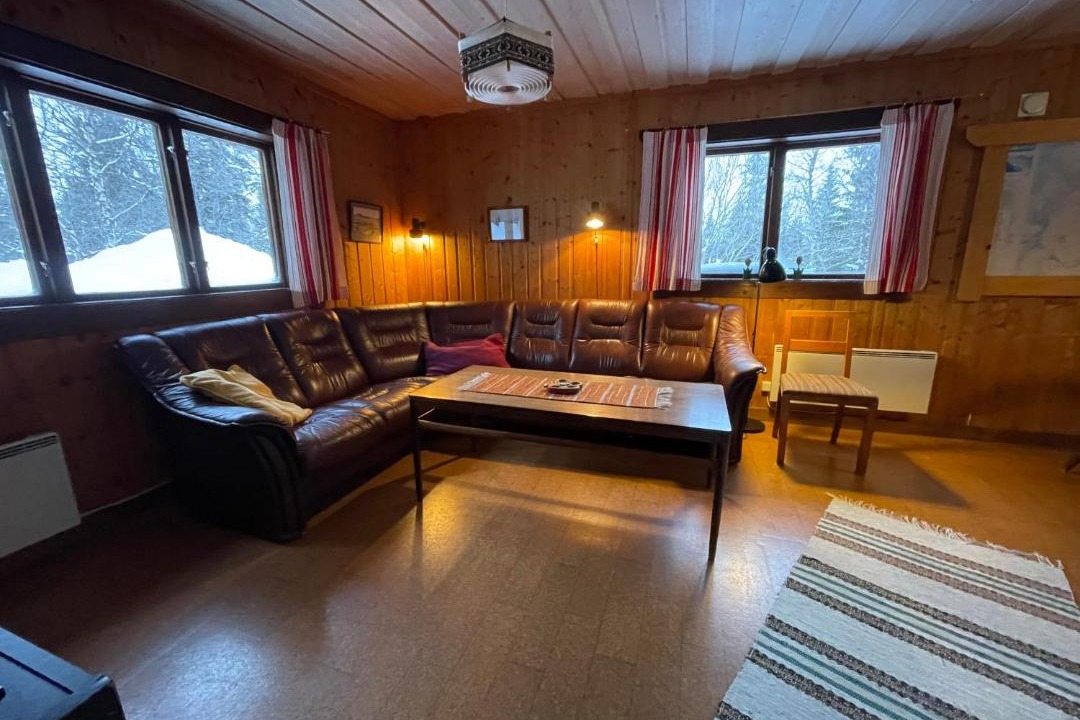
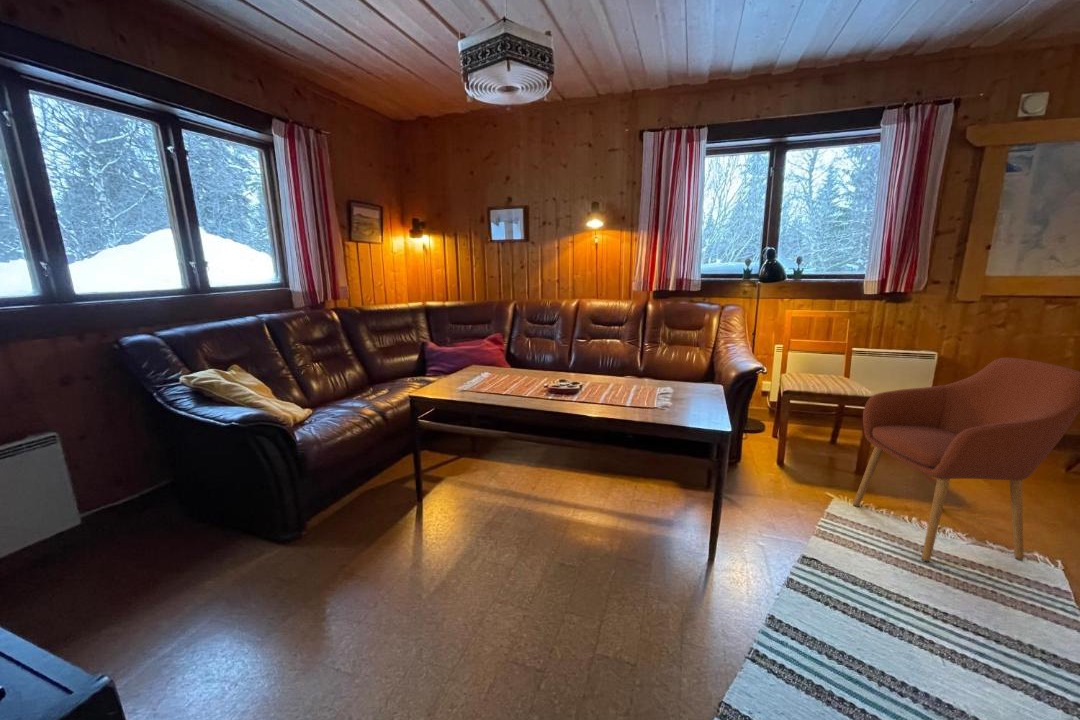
+ armchair (960, 450)
